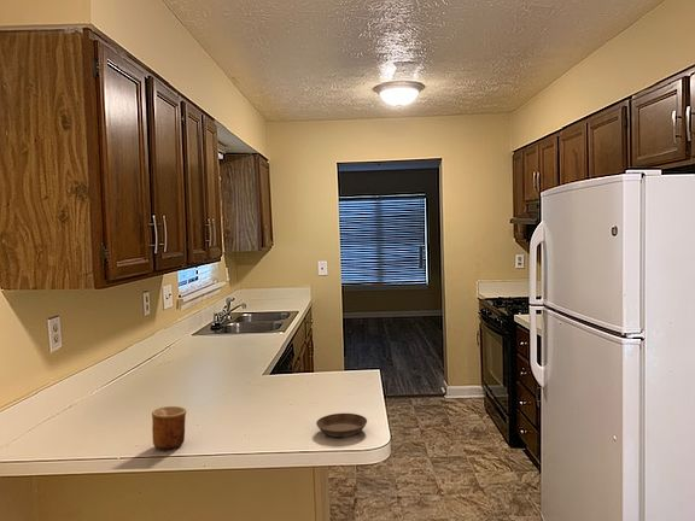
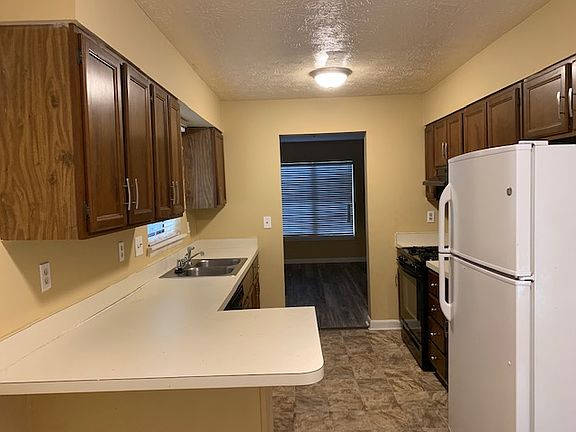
- saucer (341, 426)
- cup (169, 427)
